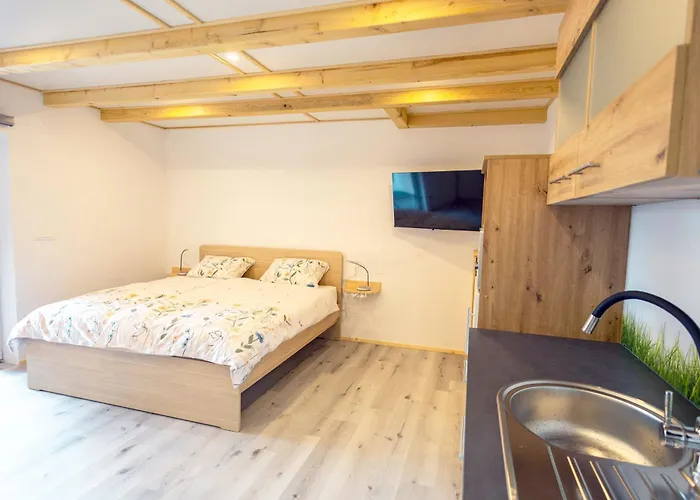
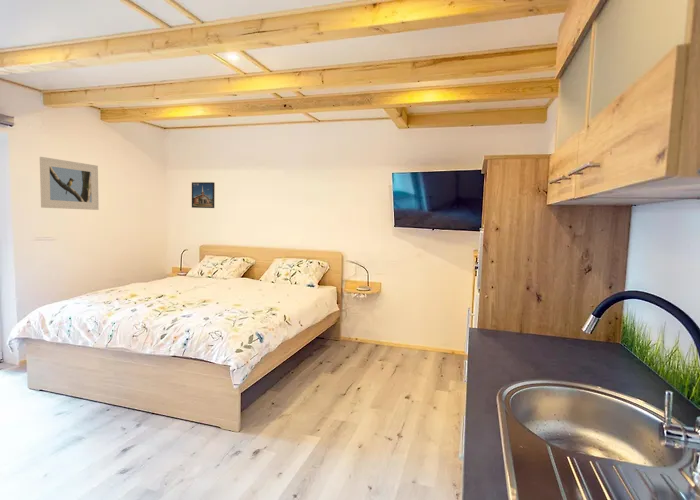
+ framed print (71, 185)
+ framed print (203, 195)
